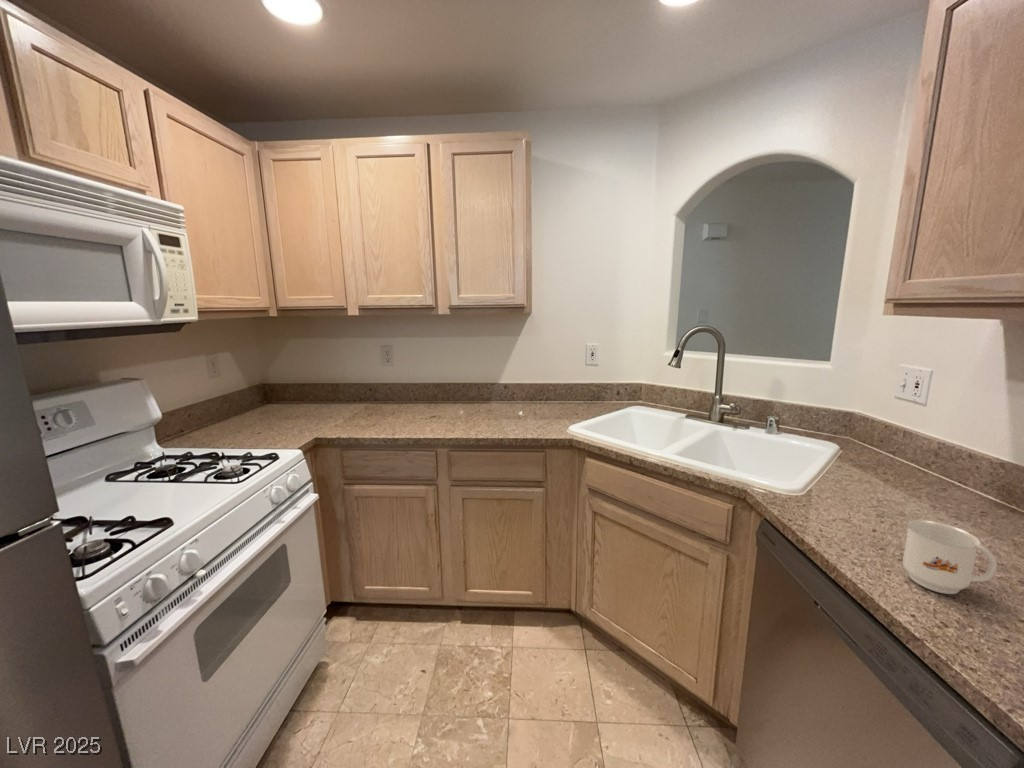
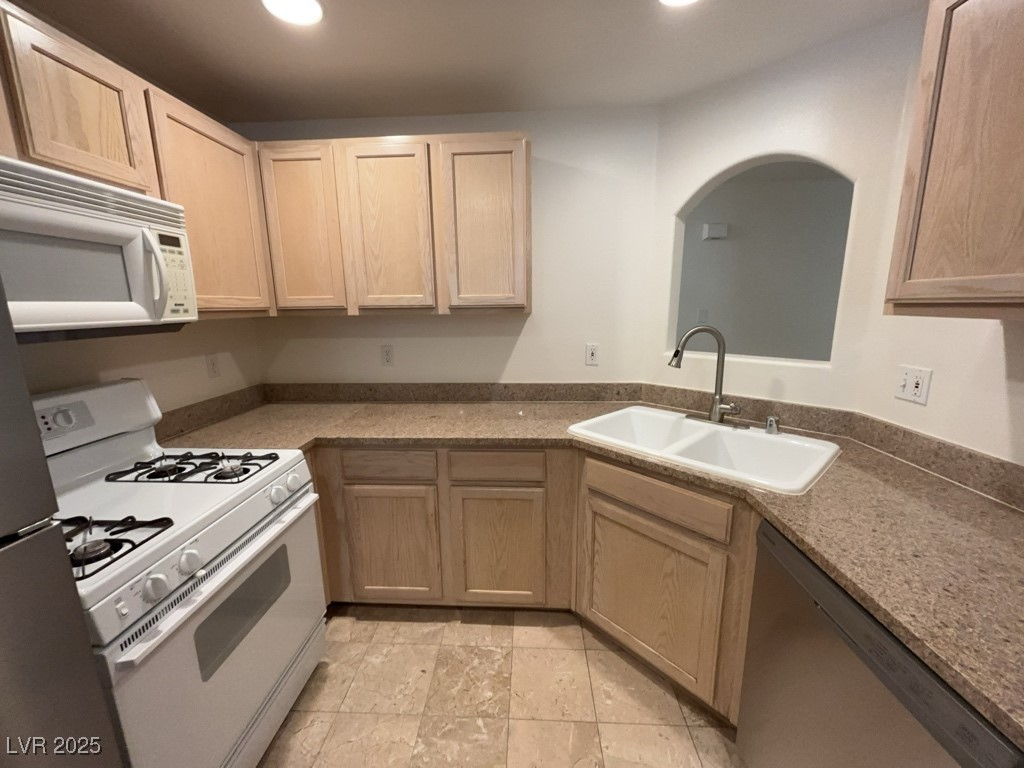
- mug (947, 560)
